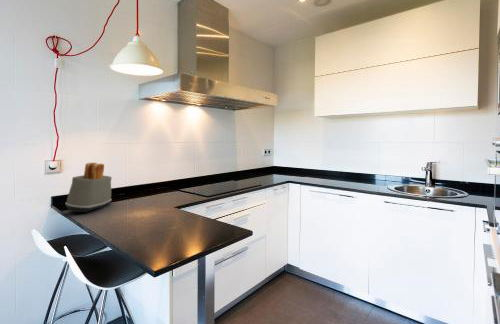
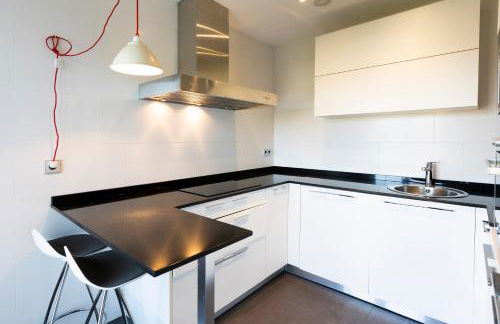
- toaster (90, 185)
